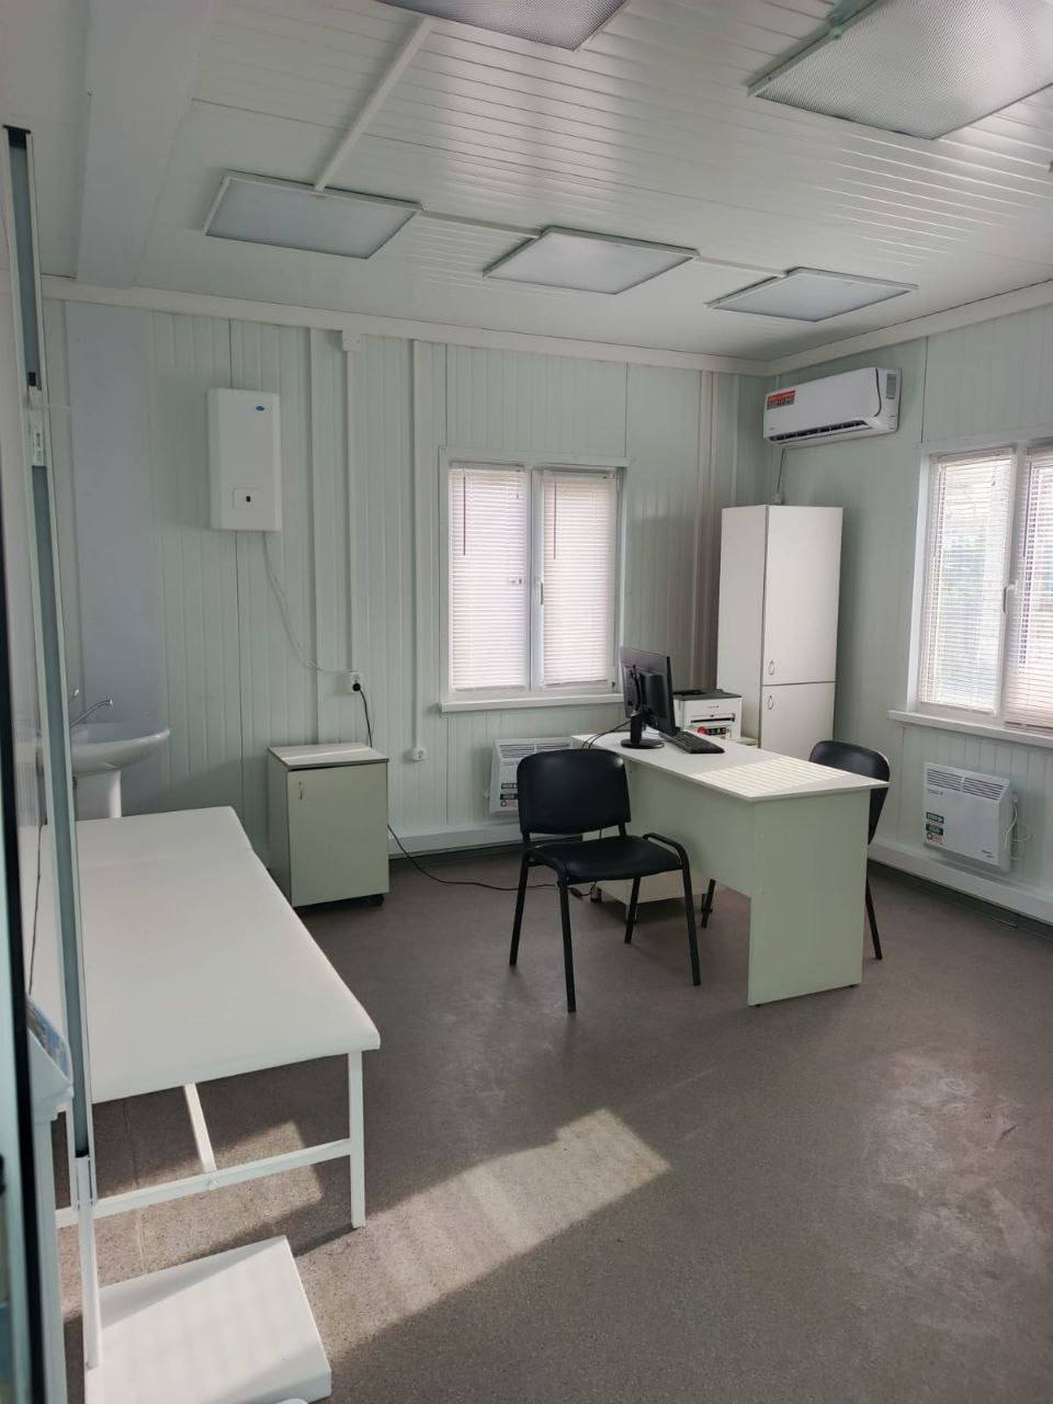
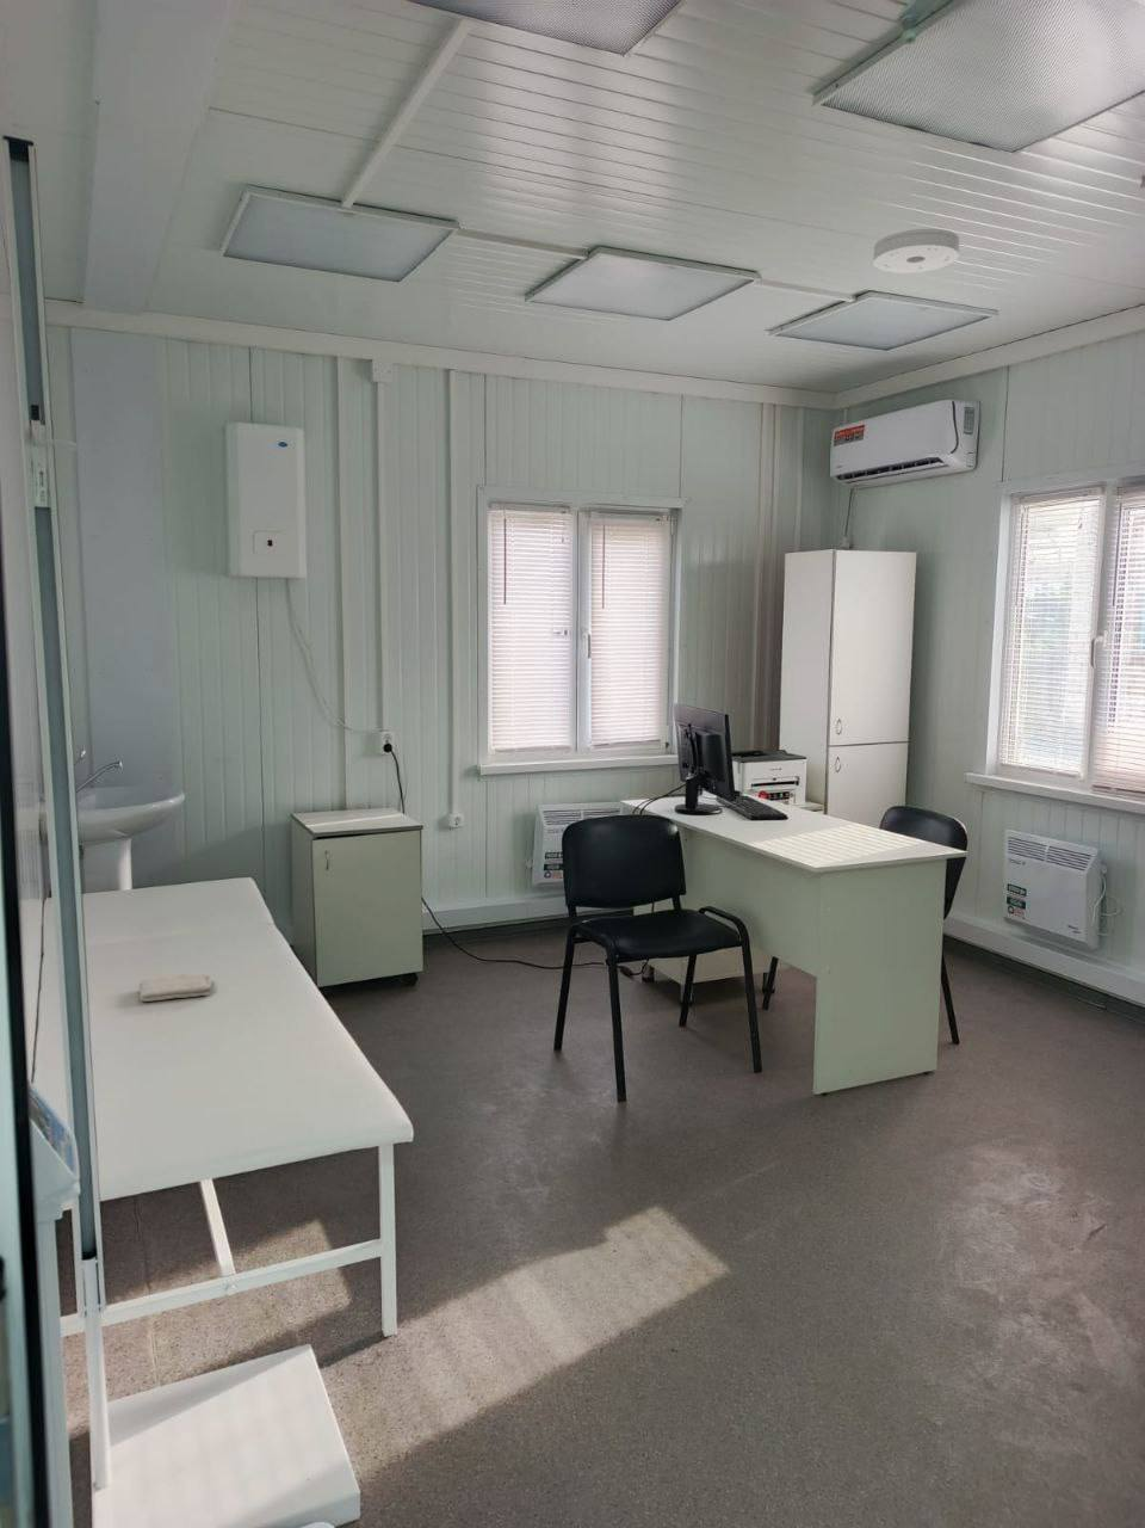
+ smoke detector (916, 250)
+ washcloth (176, 987)
